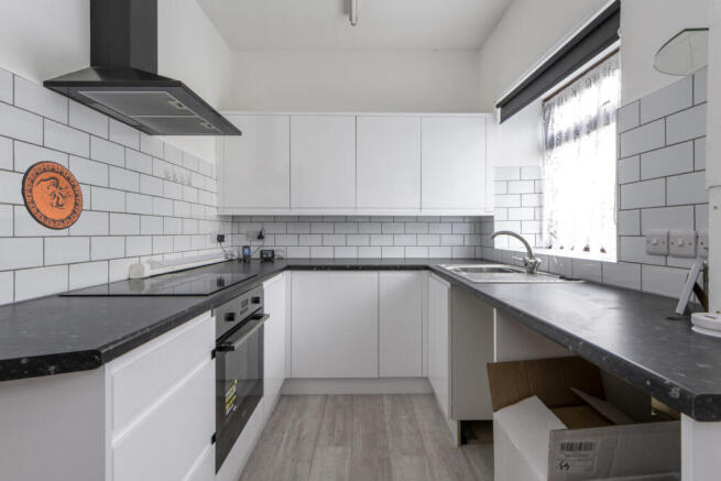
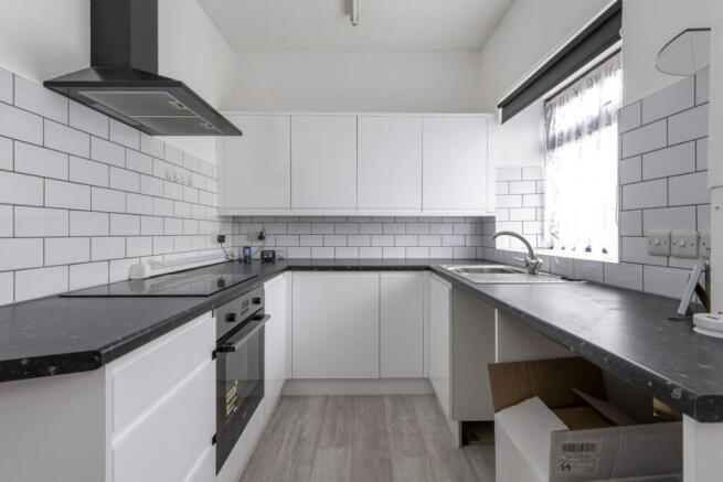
- decorative plate (53, 195)
